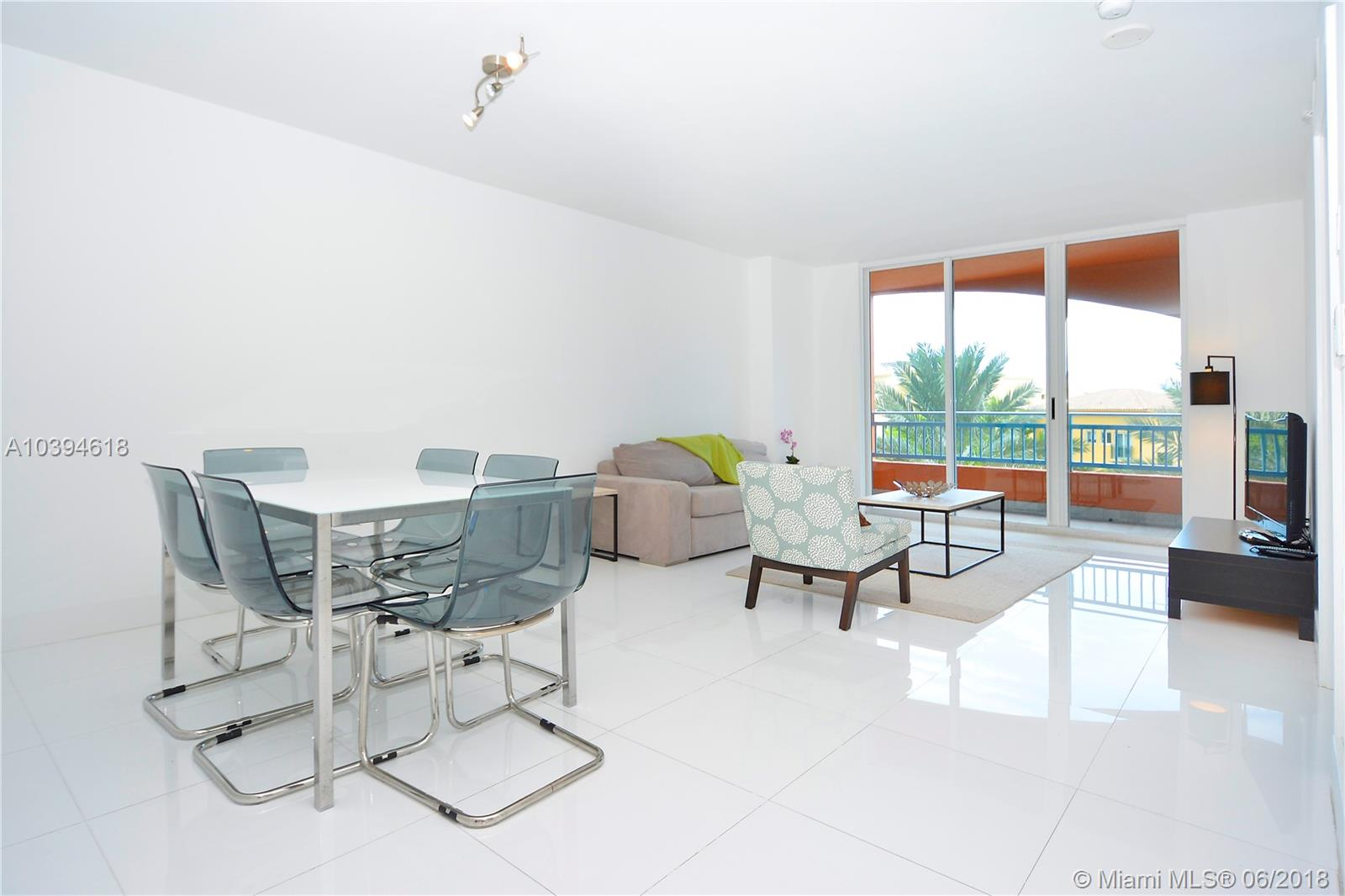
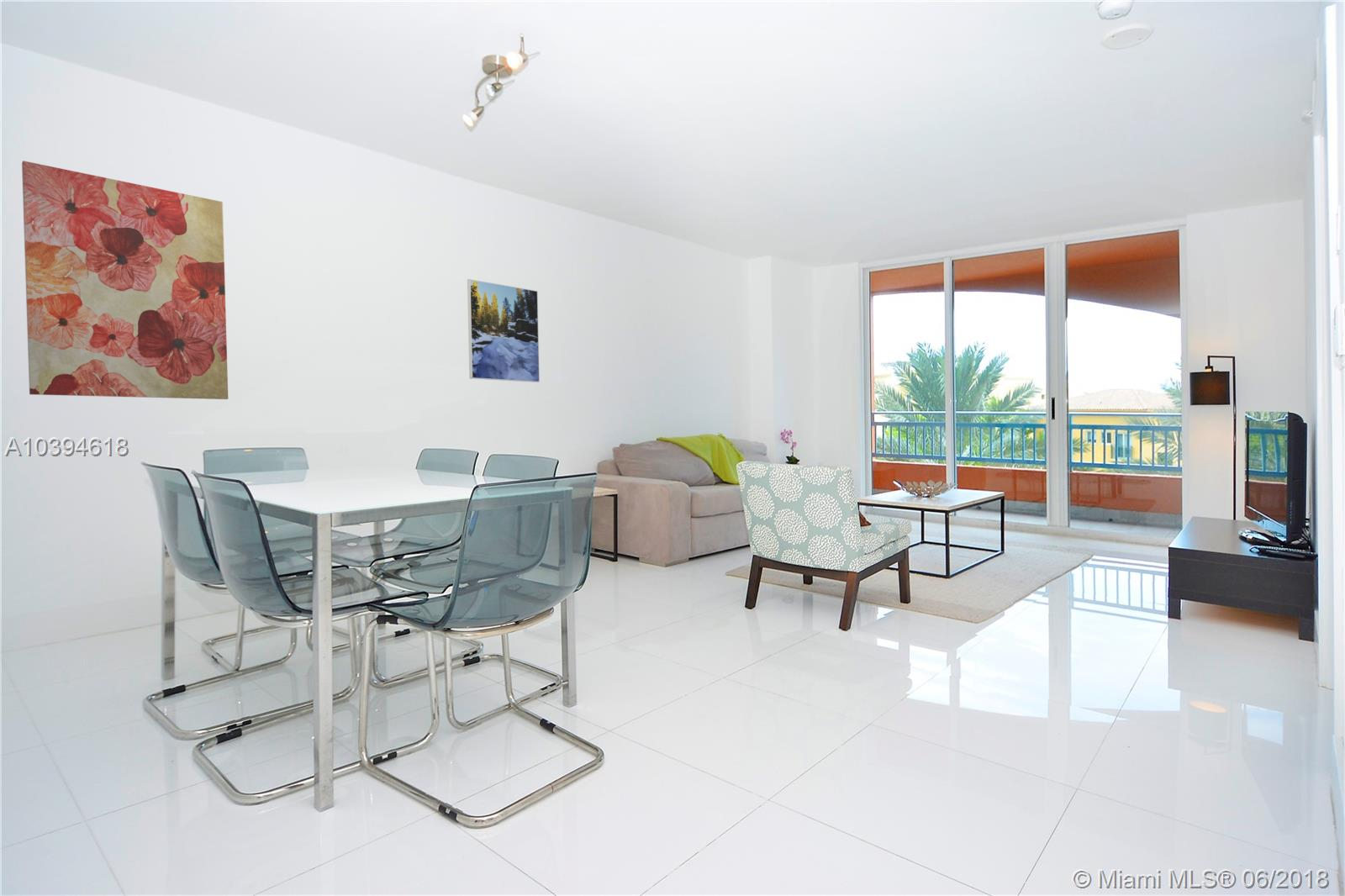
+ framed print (504, 333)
+ wall art (134, 290)
